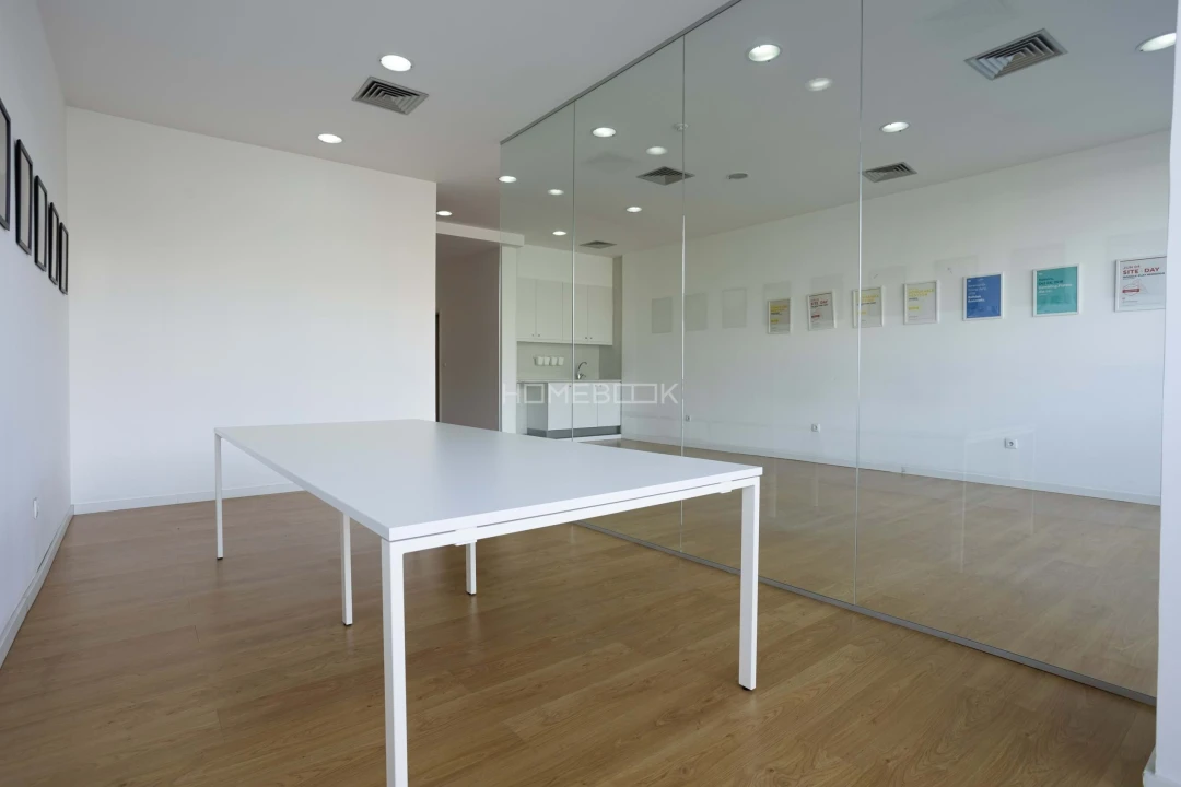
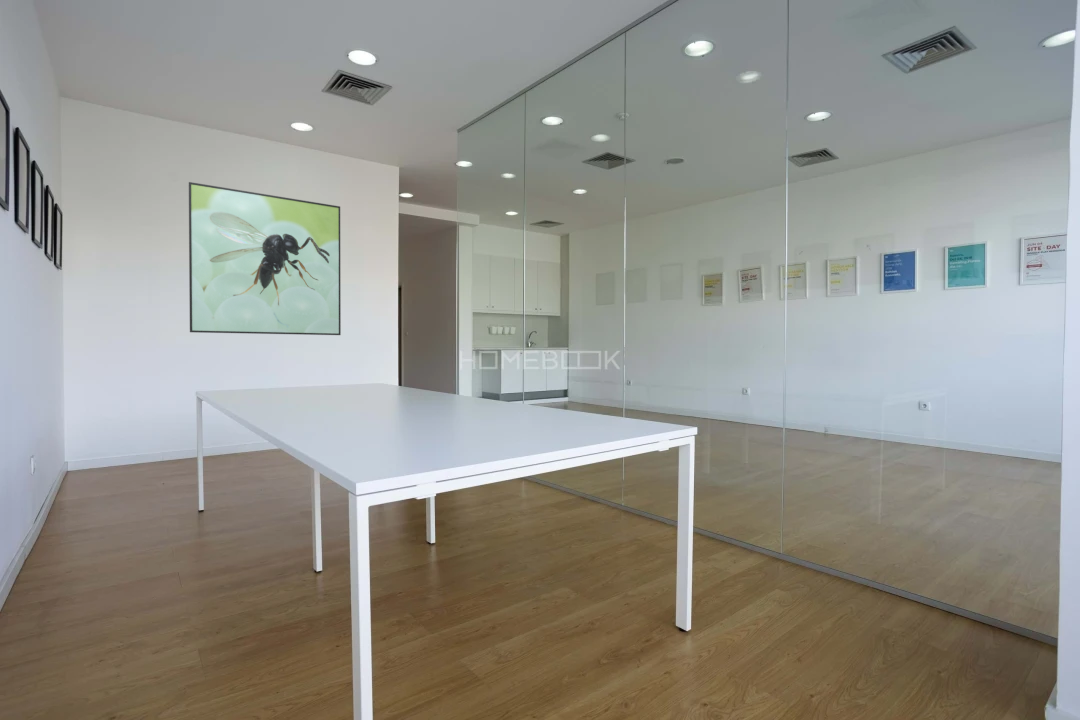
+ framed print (270, 264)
